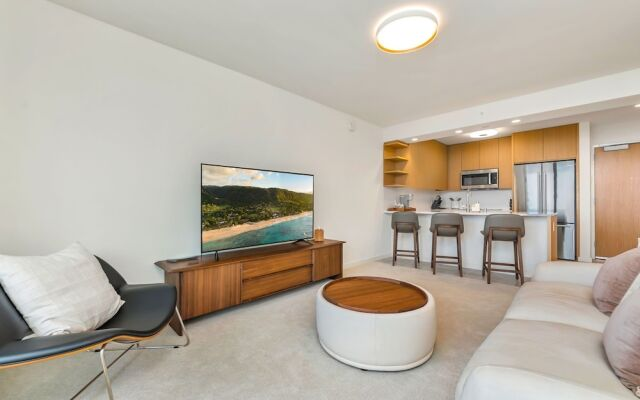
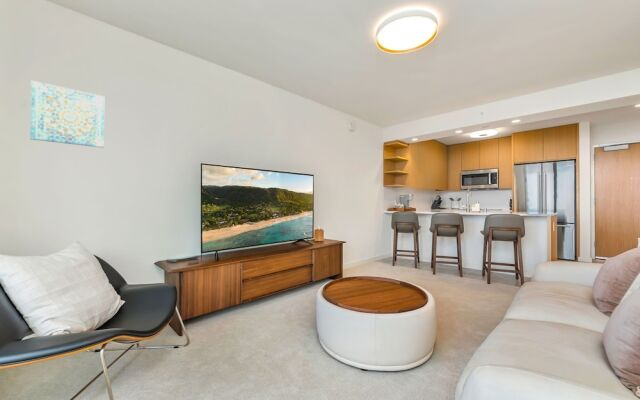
+ wall art (69, 116)
